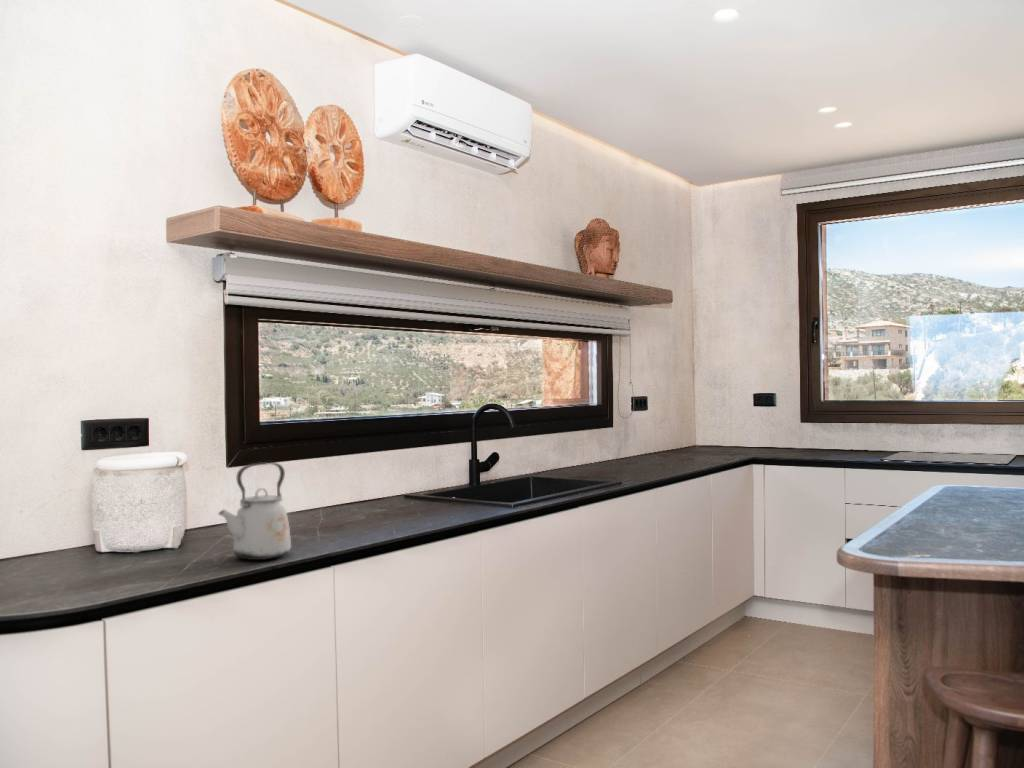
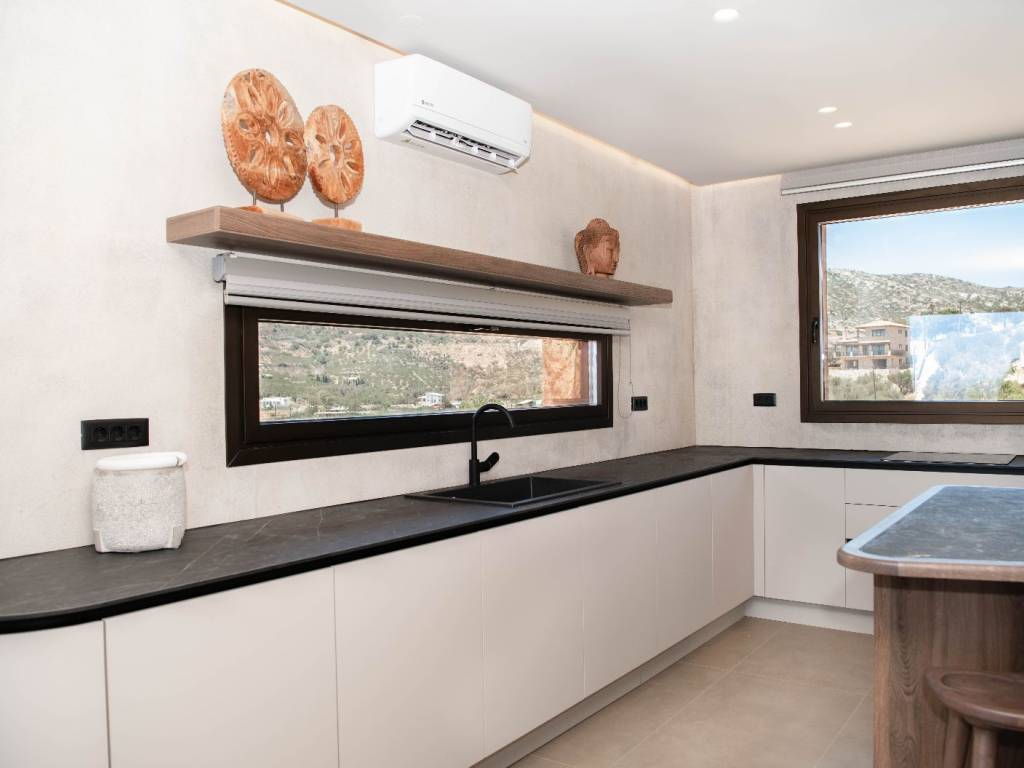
- kettle (252, 511)
